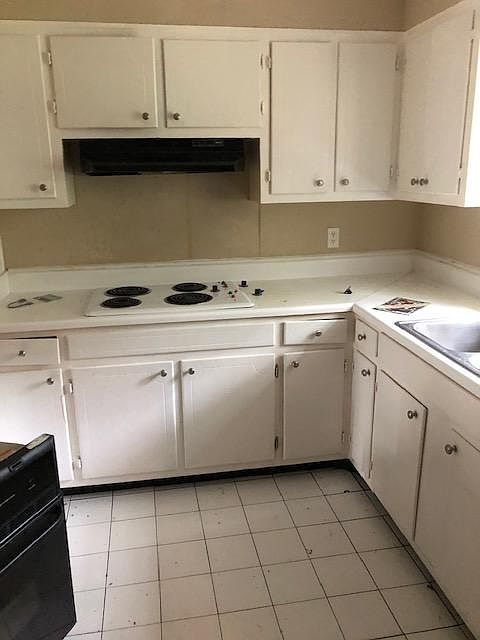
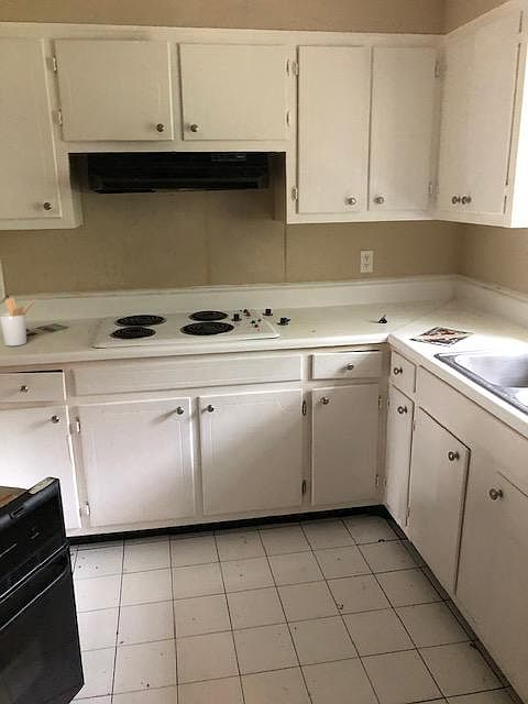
+ utensil holder (20, 321)
